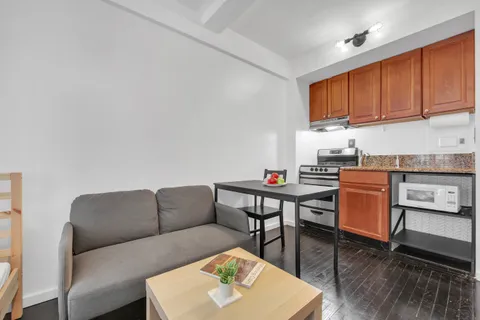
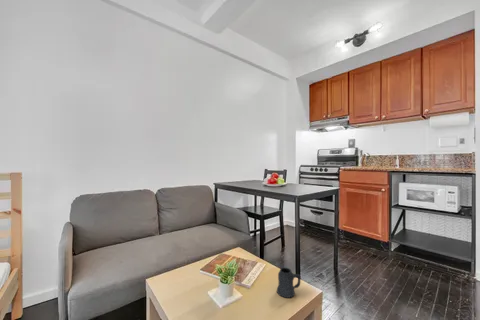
+ mug (288, 281)
